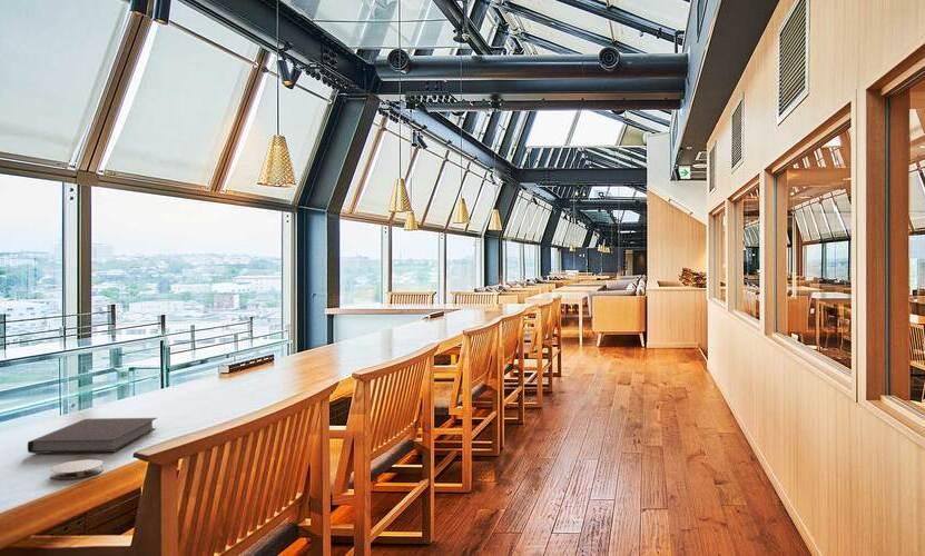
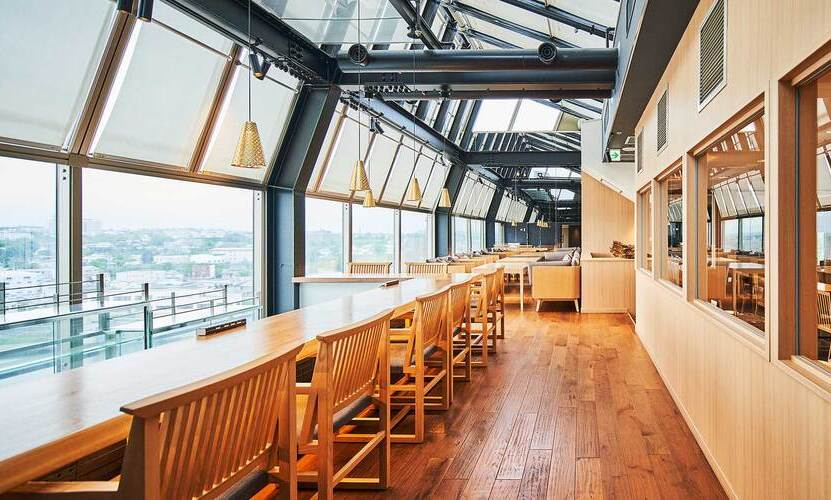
- coaster (77, 468)
- notebook (97, 434)
